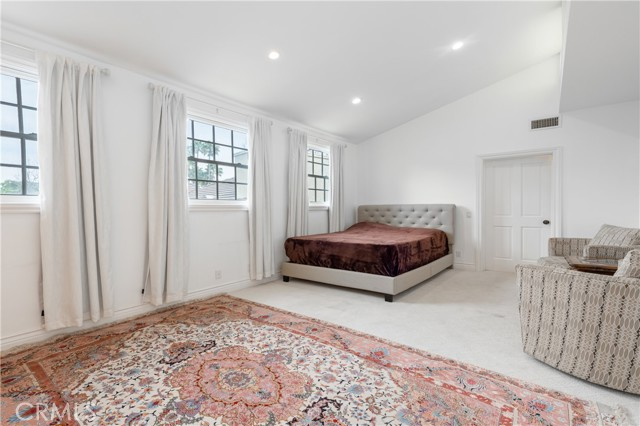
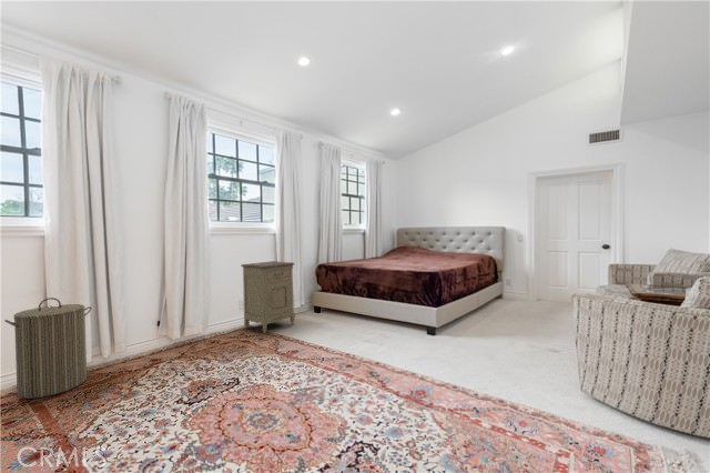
+ nightstand (271, 294)
+ laundry hamper (52, 341)
